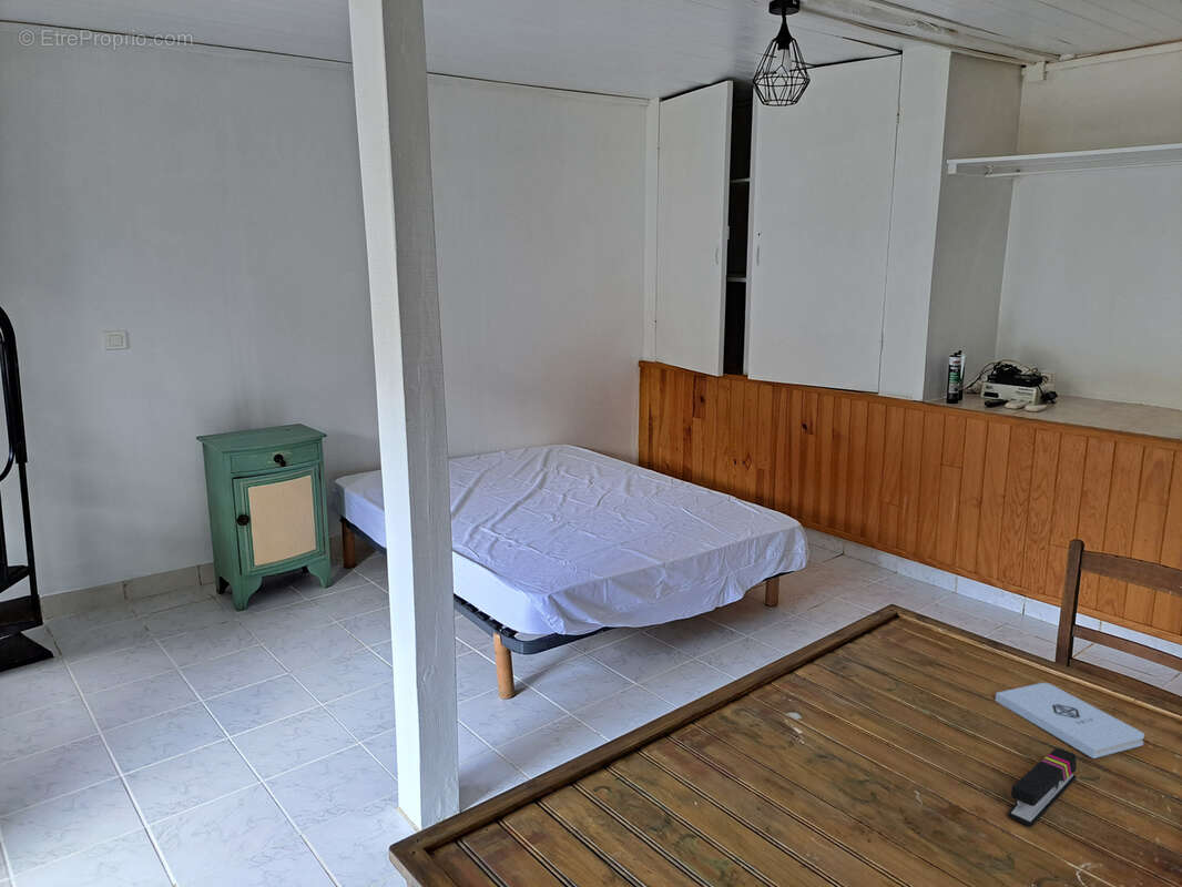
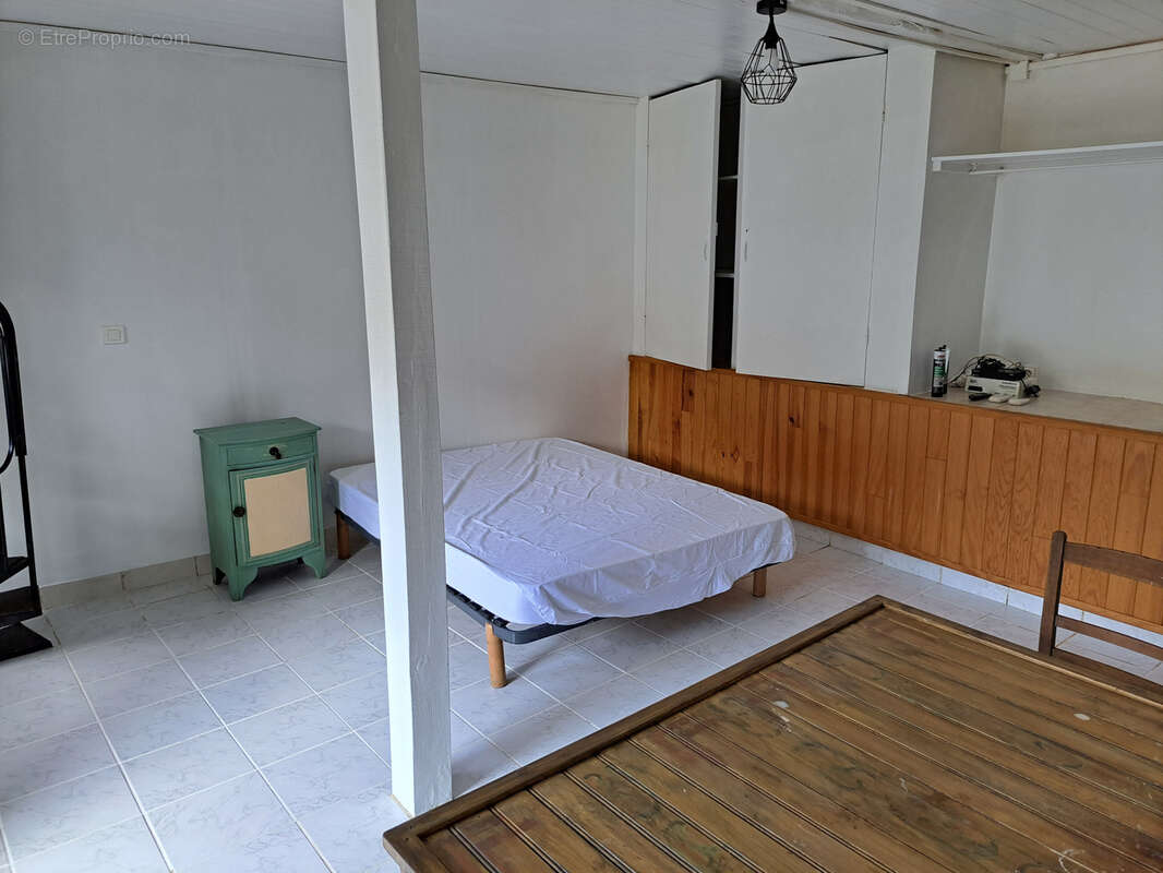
- notepad (1068, 716)
- stapler (1045, 782)
